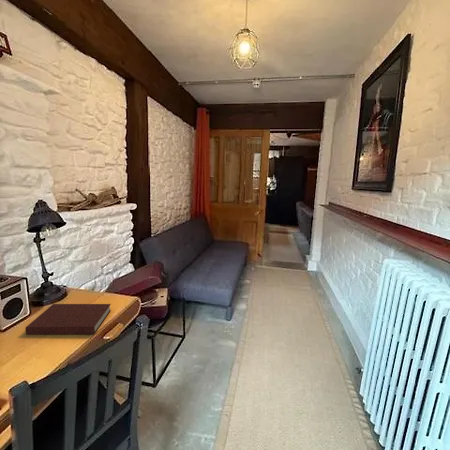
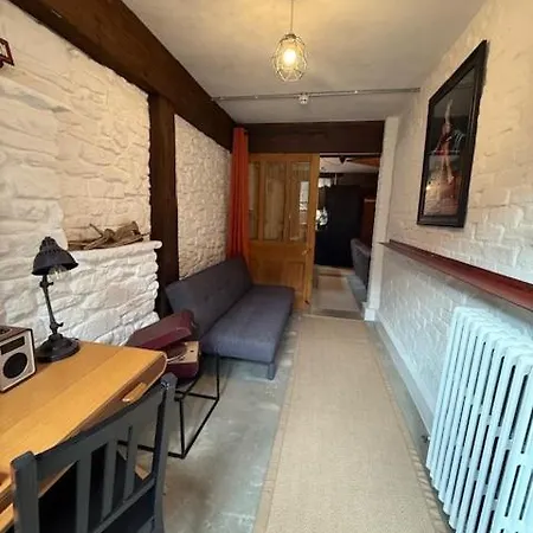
- notebook (72, 318)
